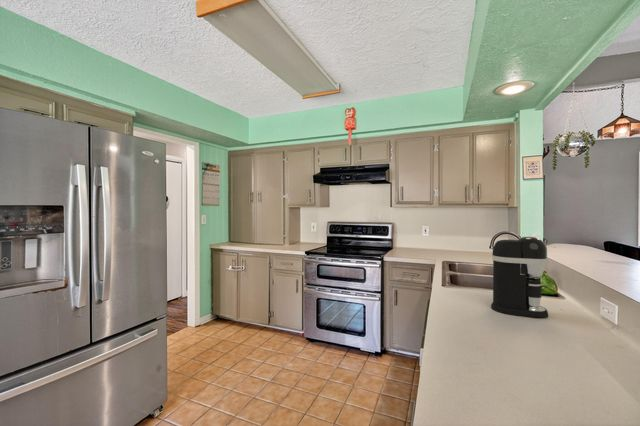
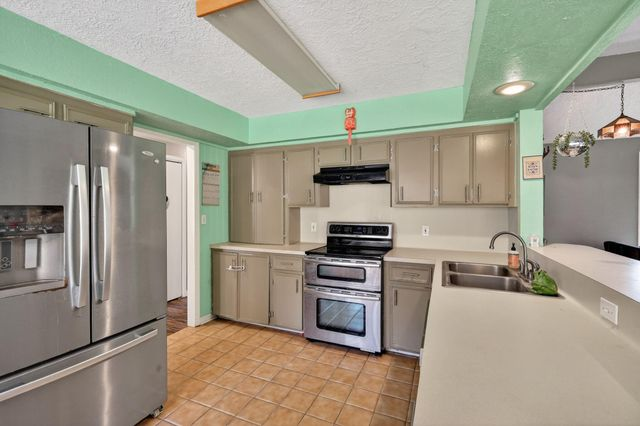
- coffee maker (518, 273)
